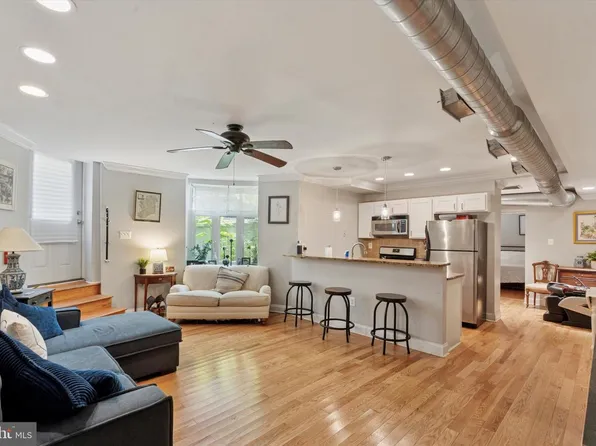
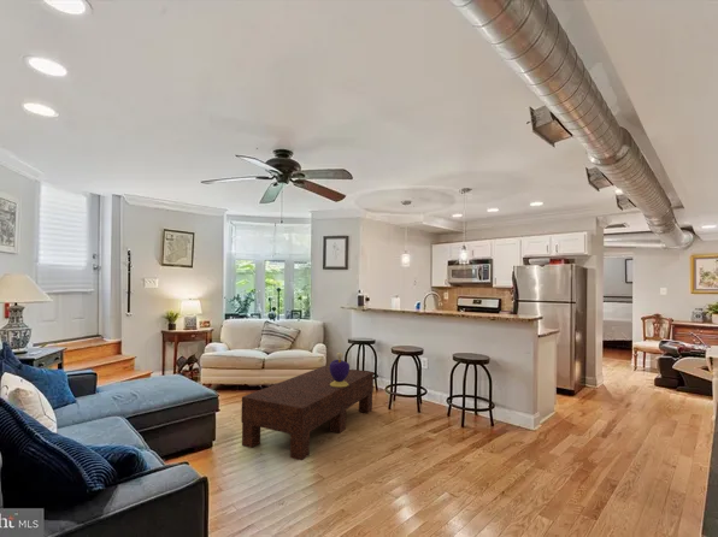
+ decorative container (339, 368)
+ coffee table (314, 403)
